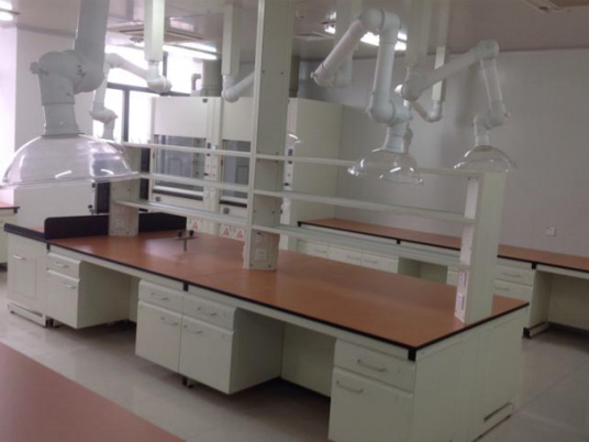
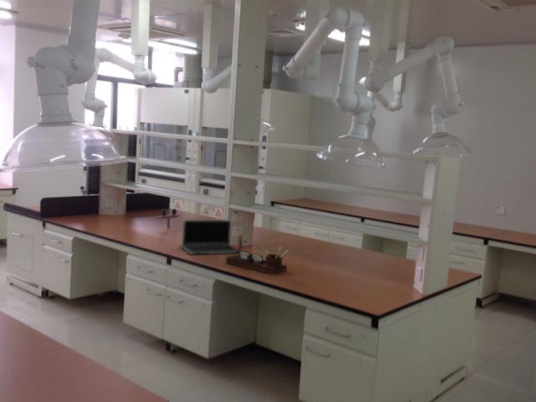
+ laptop (208, 235)
+ desk organizer (258, 254)
